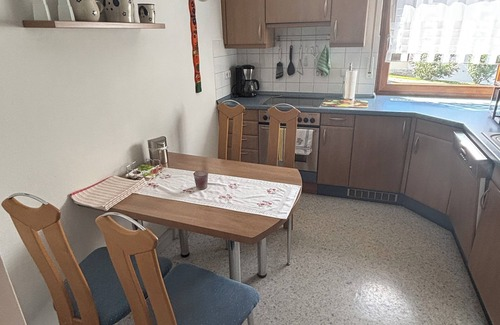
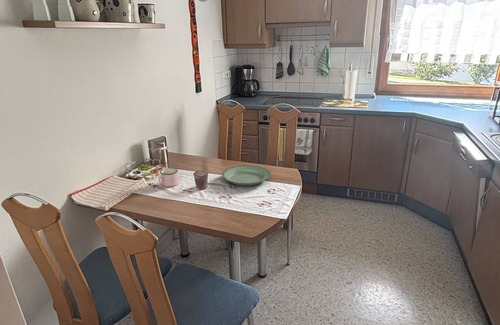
+ mug (167, 178)
+ plate (246, 176)
